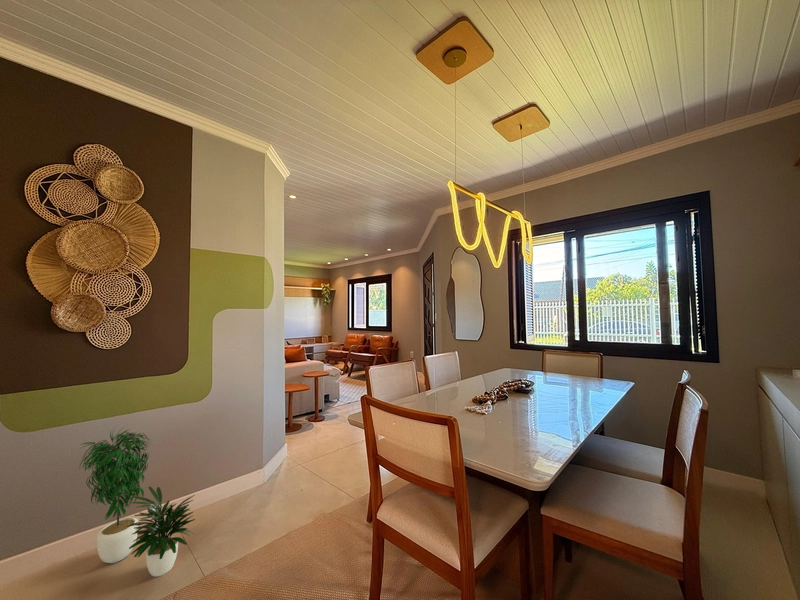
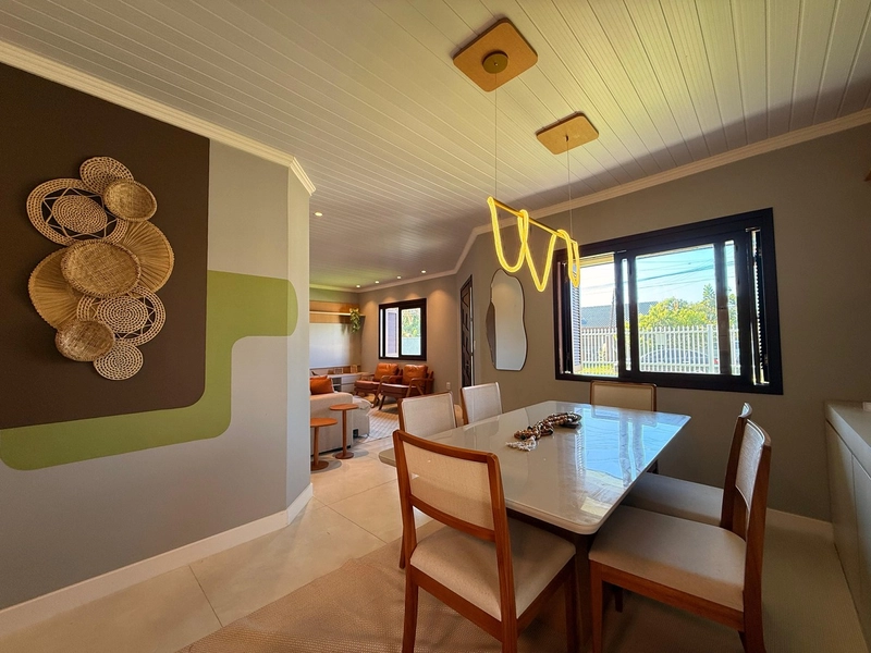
- potted plant (137, 495)
